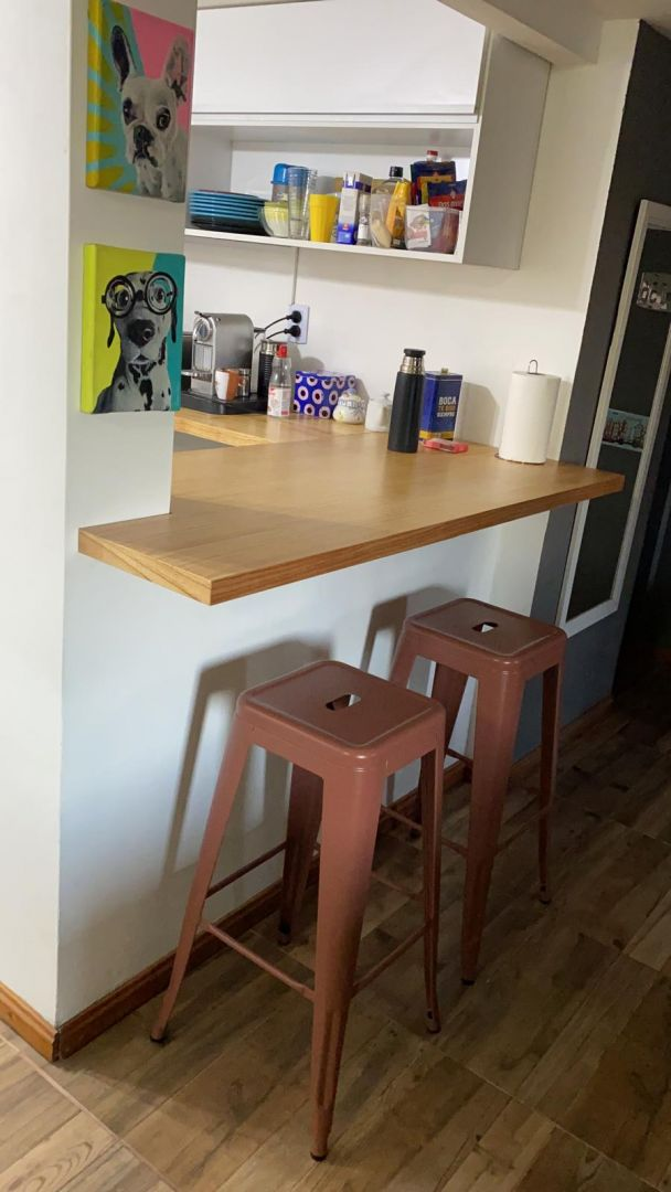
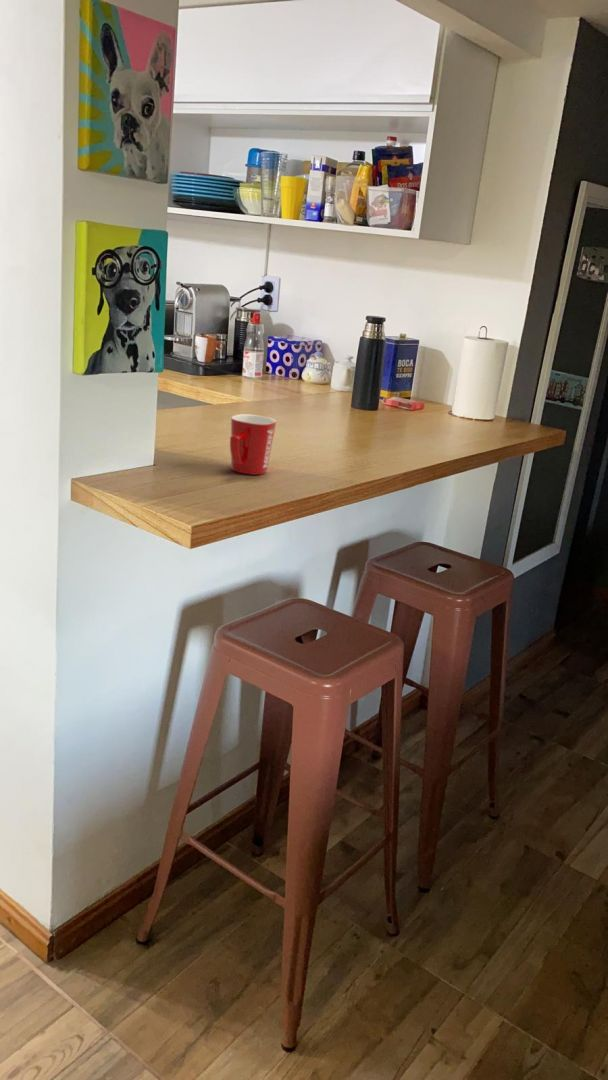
+ mug (246, 446)
